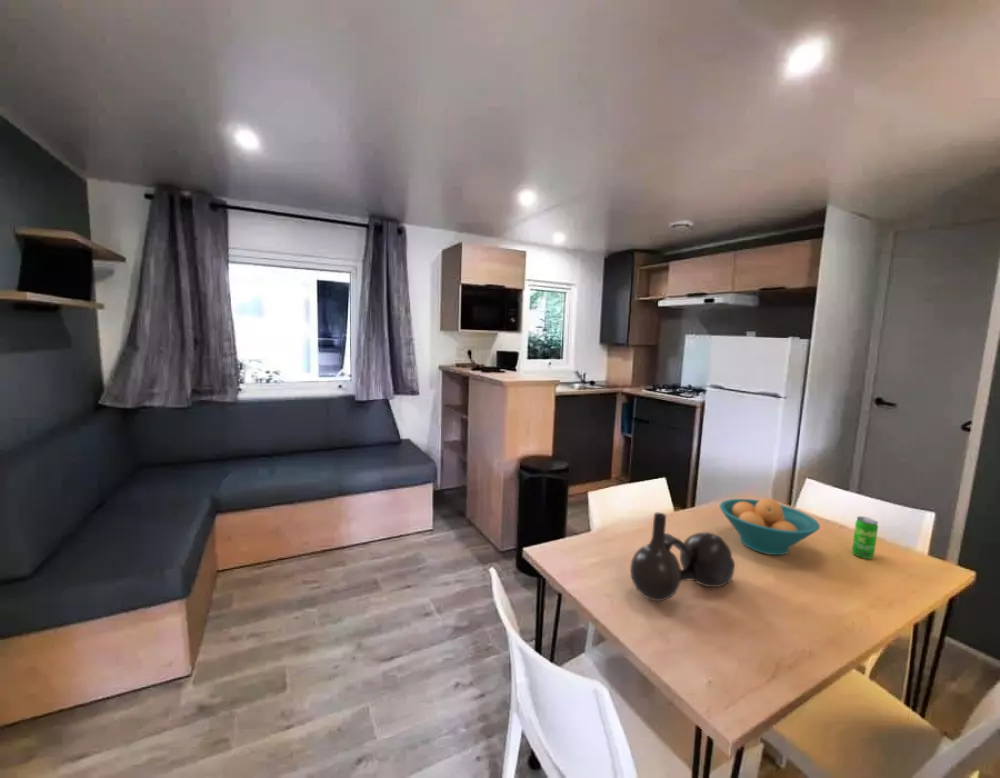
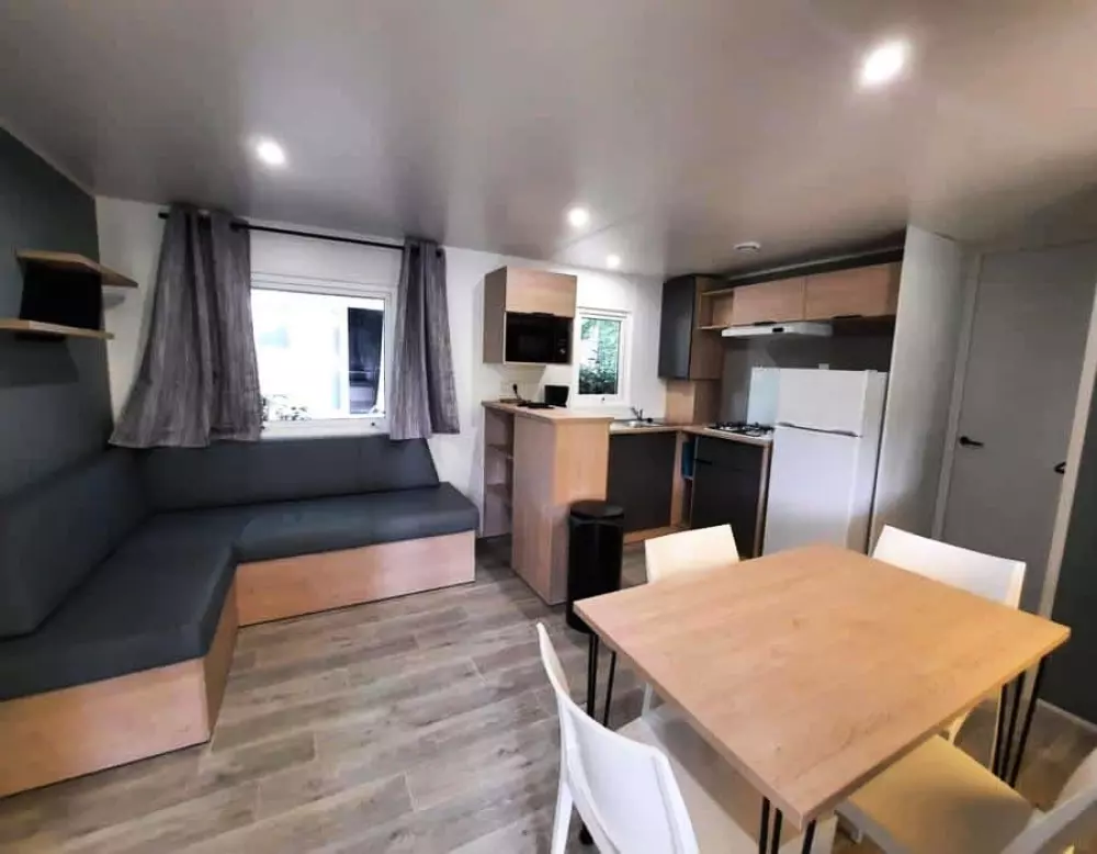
- fruit bowl (766, 522)
- beverage can (864, 537)
- decorative vase (688, 549)
